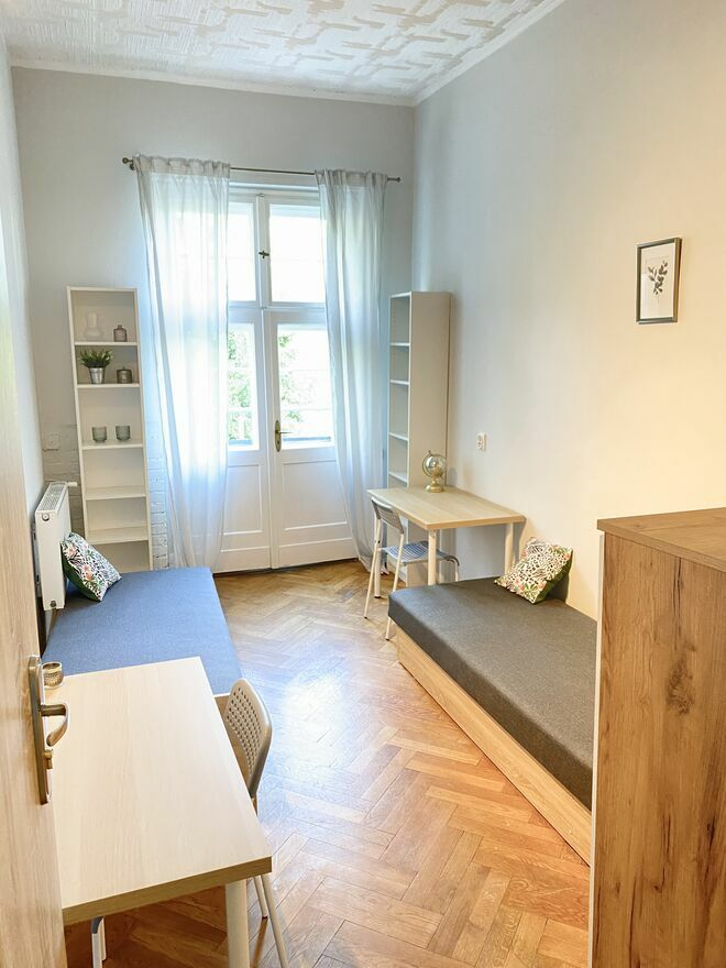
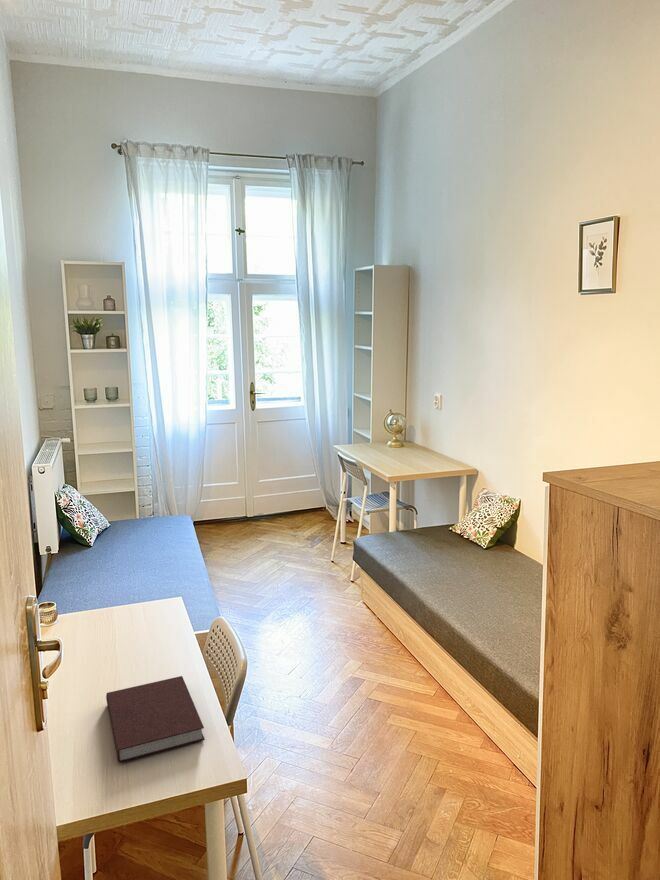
+ notebook (152, 715)
